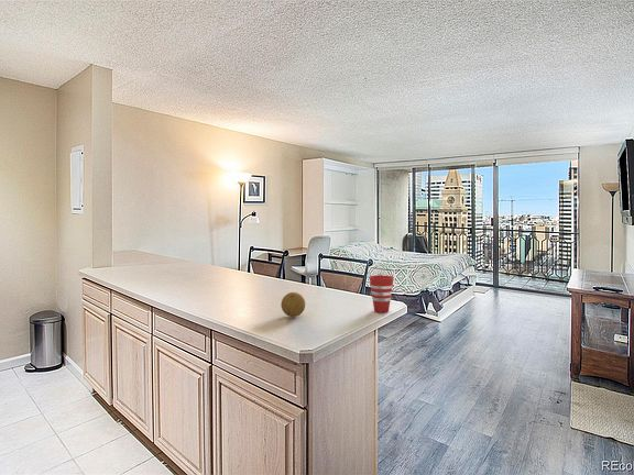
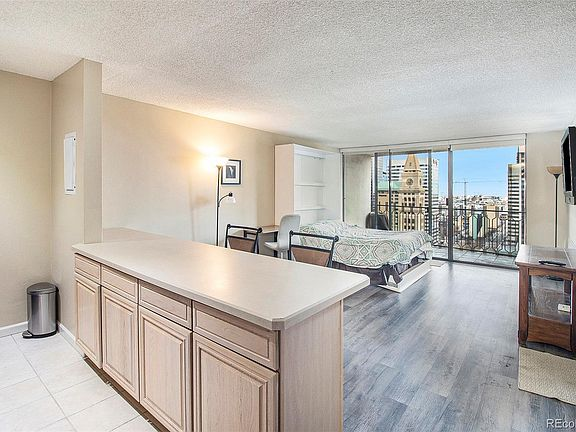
- cup (381, 294)
- fruit (293, 303)
